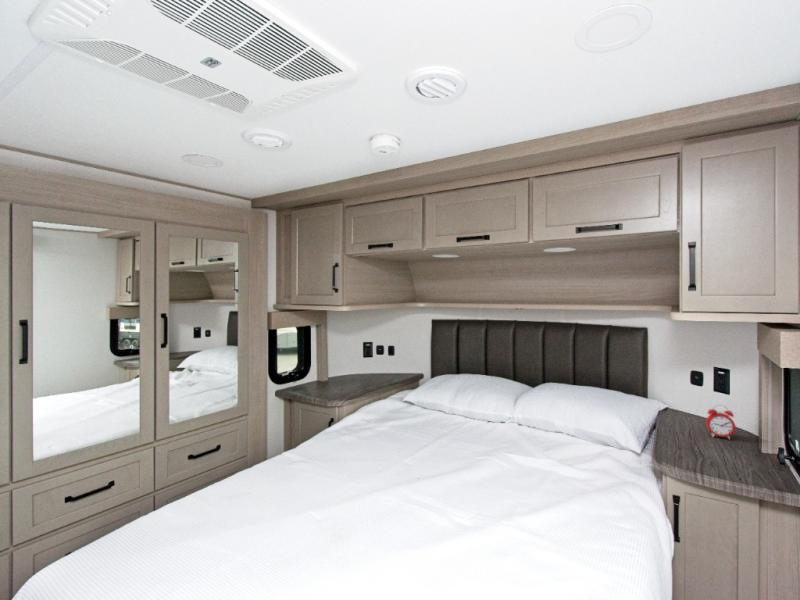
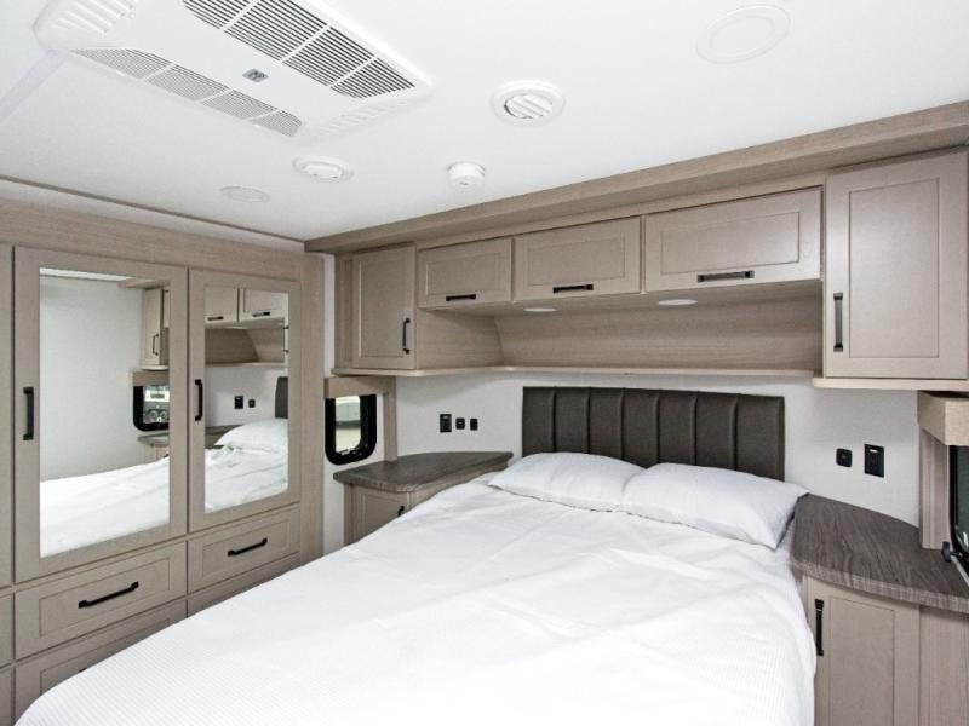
- alarm clock (720, 420)
